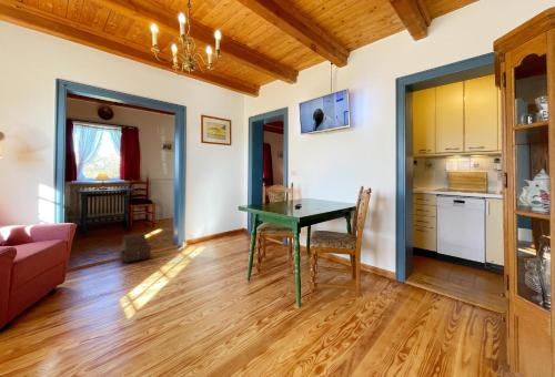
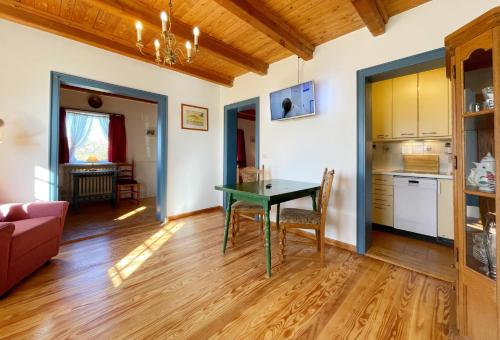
- satchel (134, 246)
